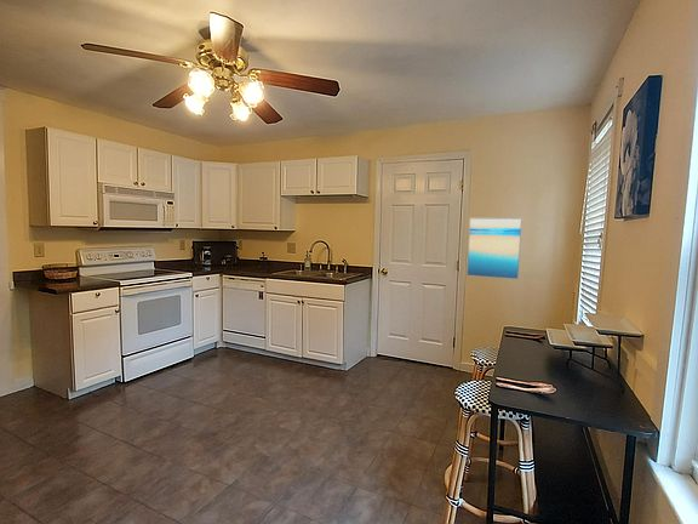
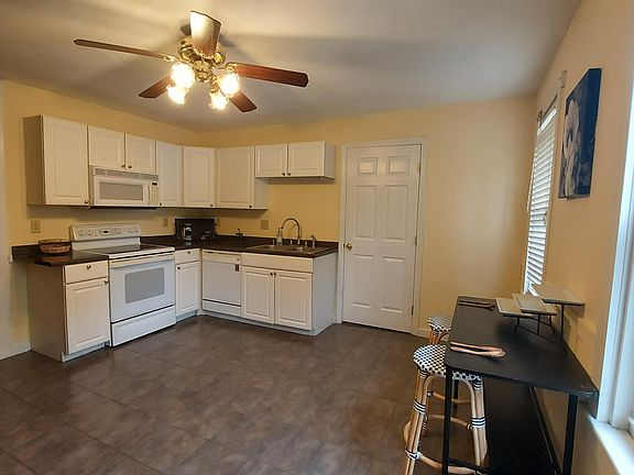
- wall art (493, 247)
